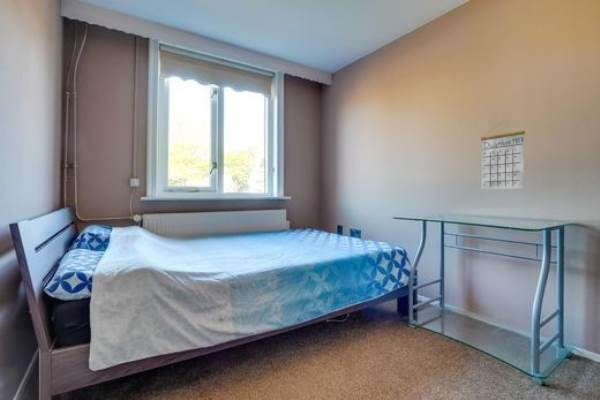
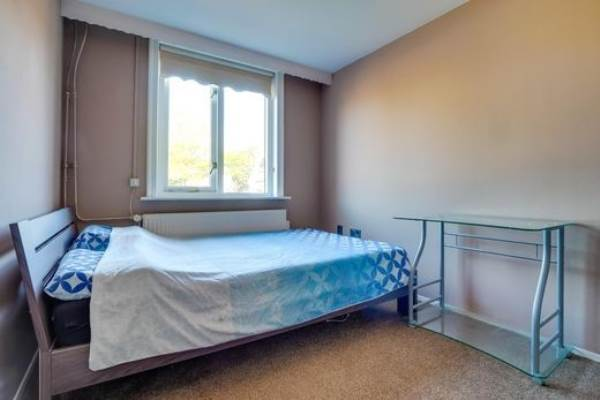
- calendar (501, 155)
